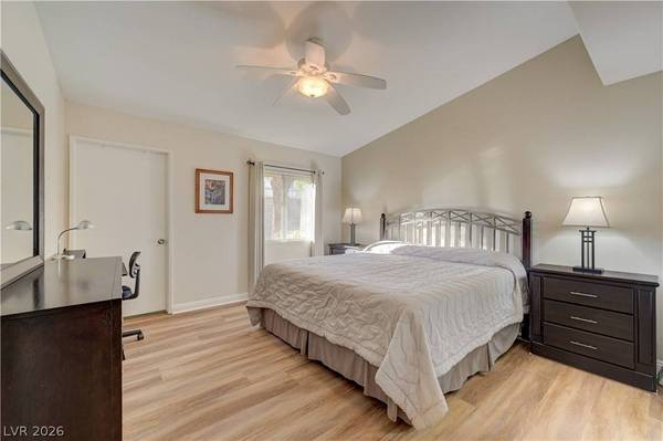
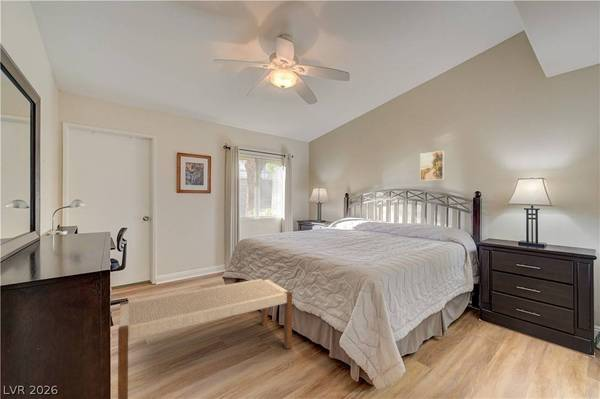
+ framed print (431, 166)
+ bench (207, 321)
